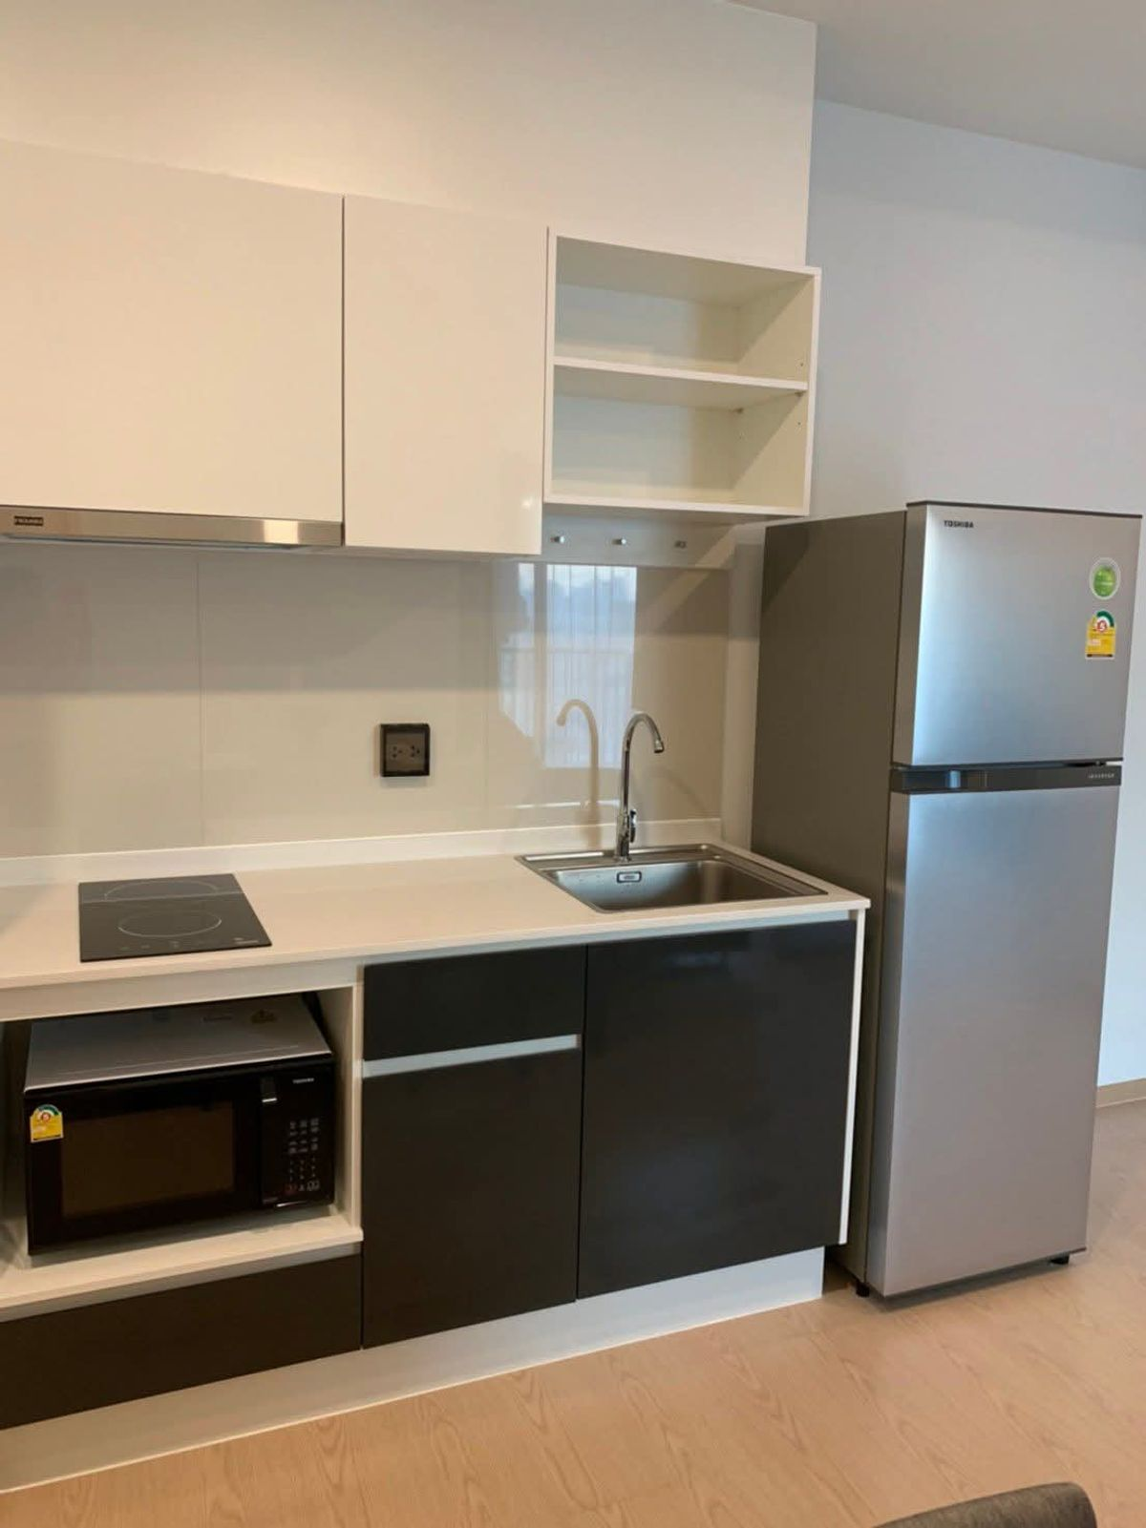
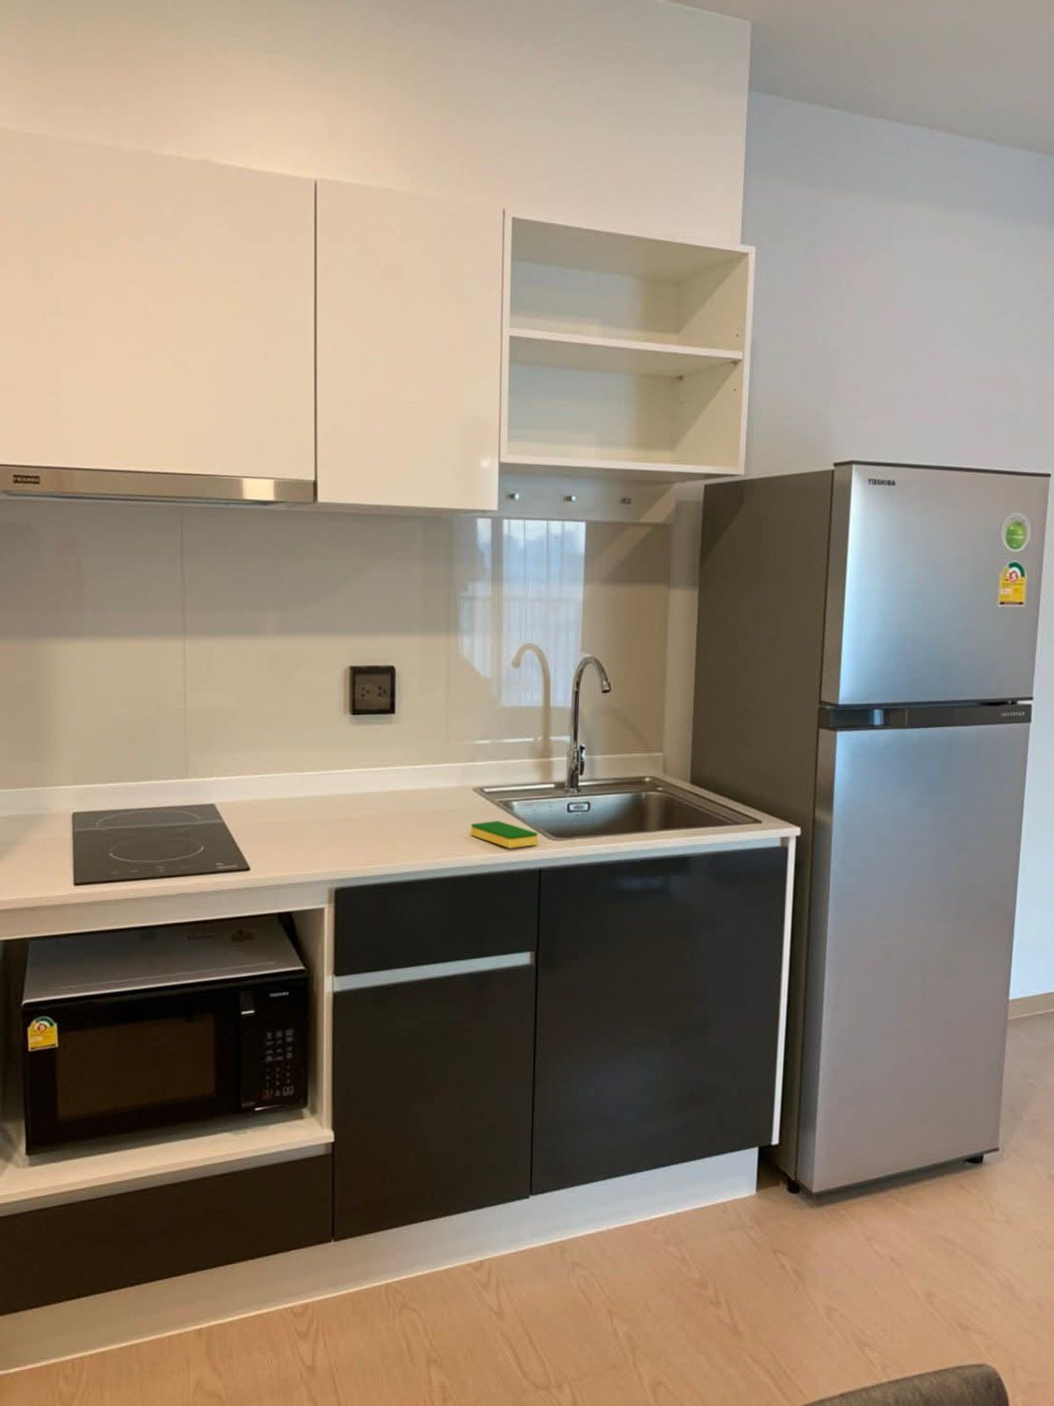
+ dish sponge (504, 834)
